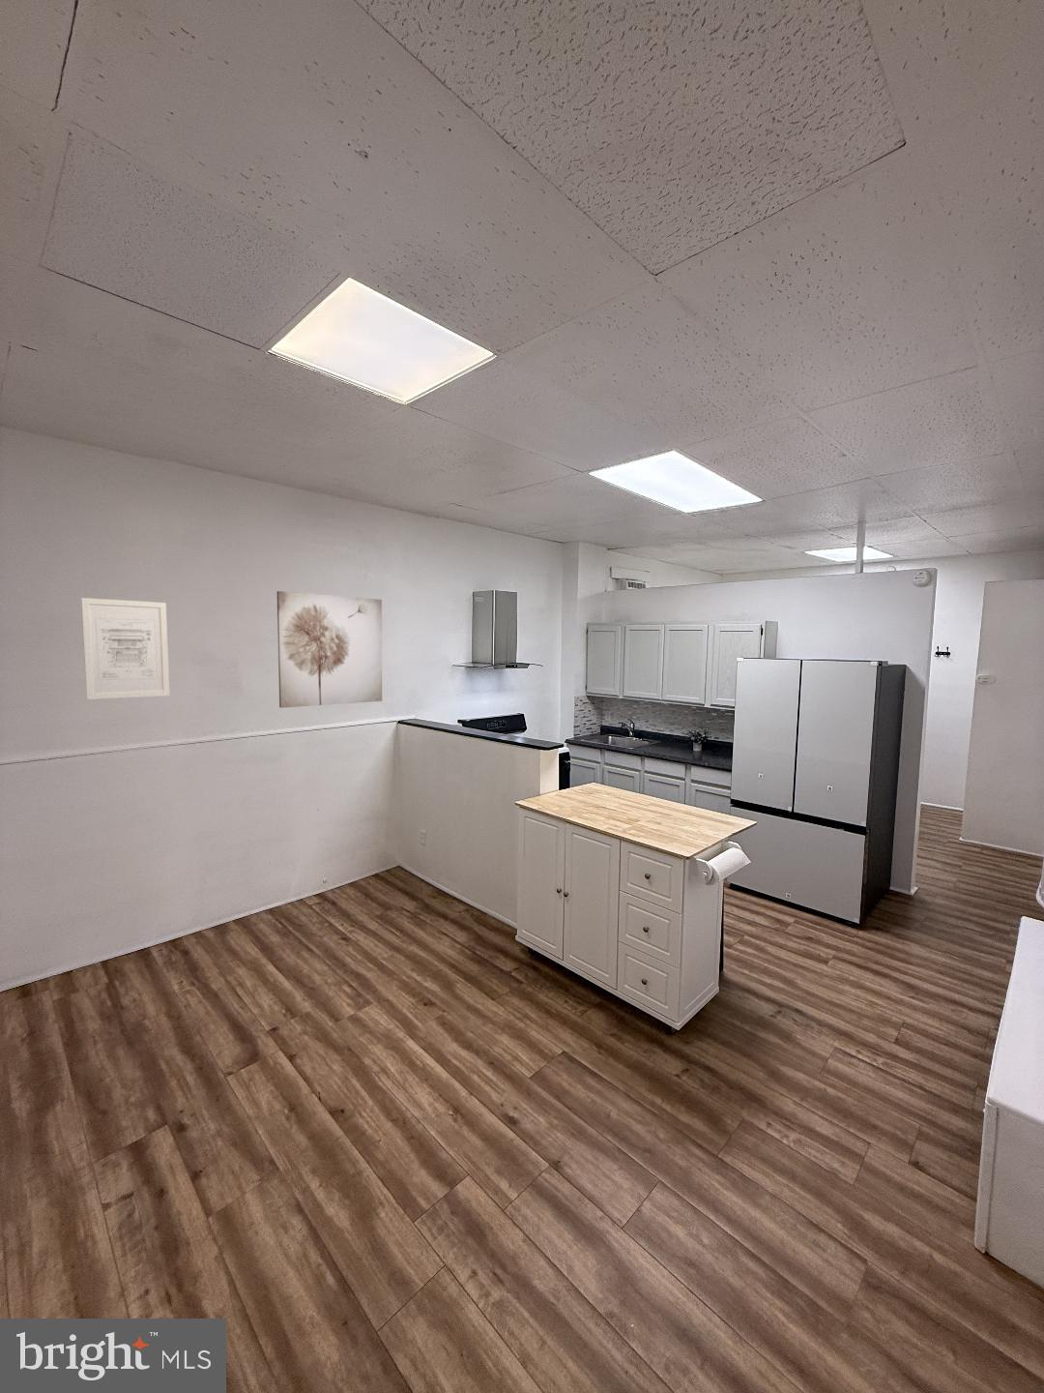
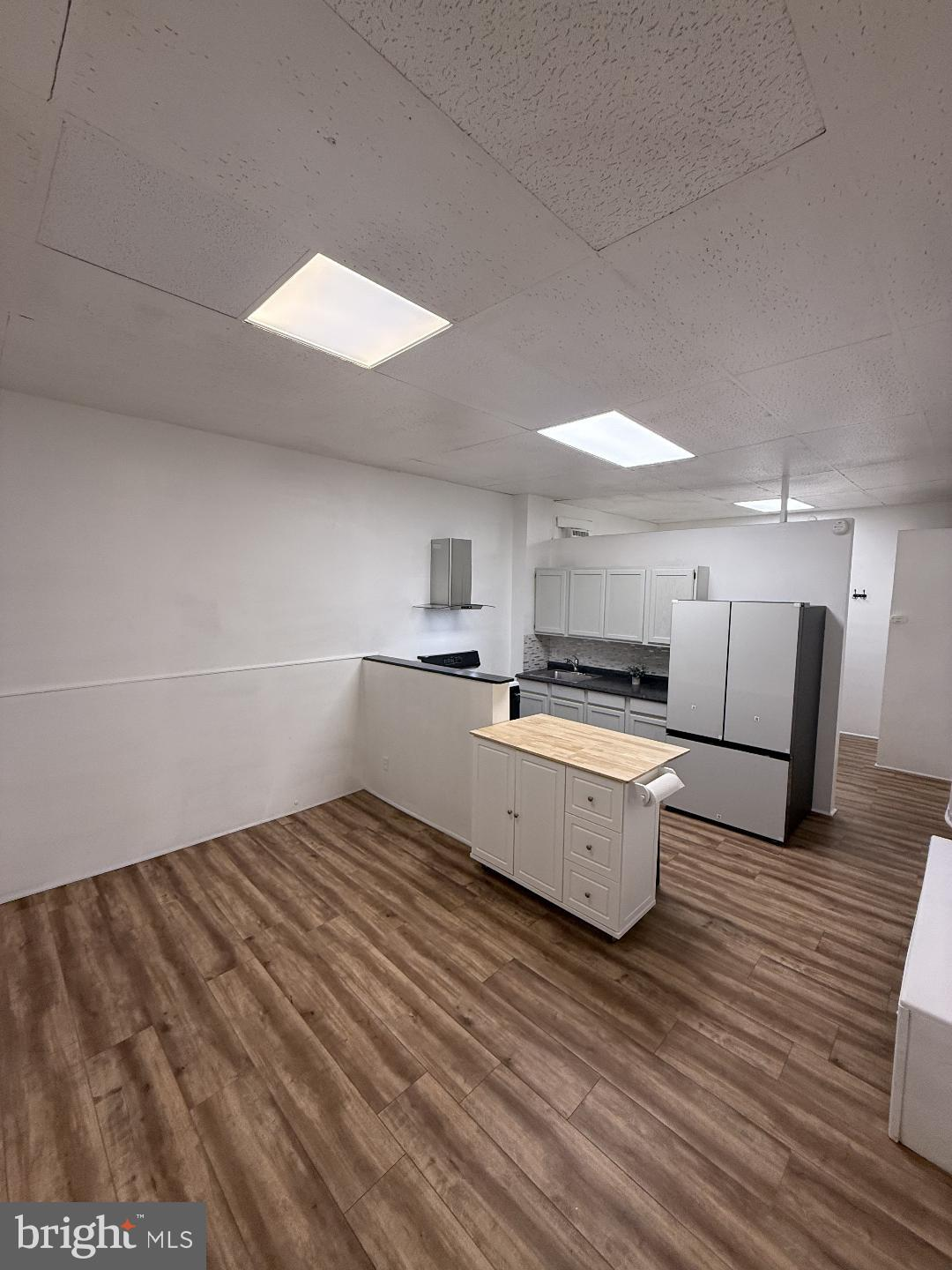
- wall art (127, 649)
- wall art (333, 650)
